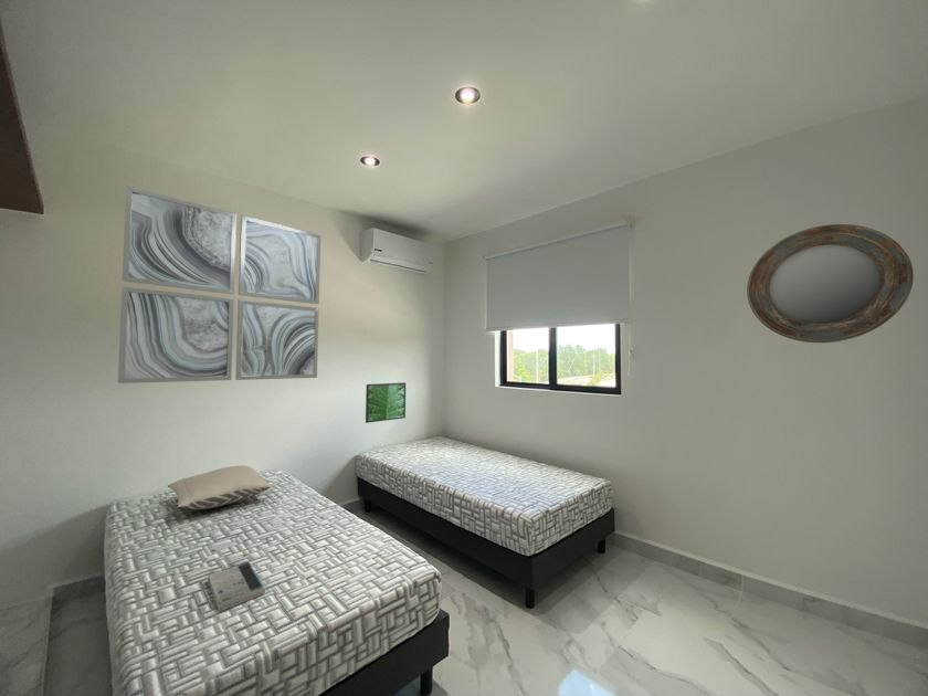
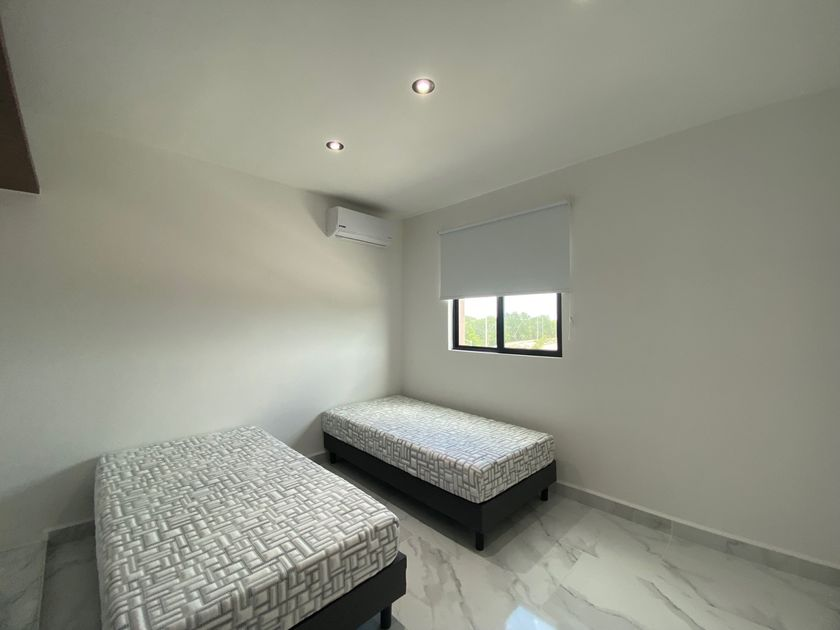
- home mirror (820, 284)
- wall art (233, 298)
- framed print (386, 401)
- book (235, 583)
- pillow (219, 486)
